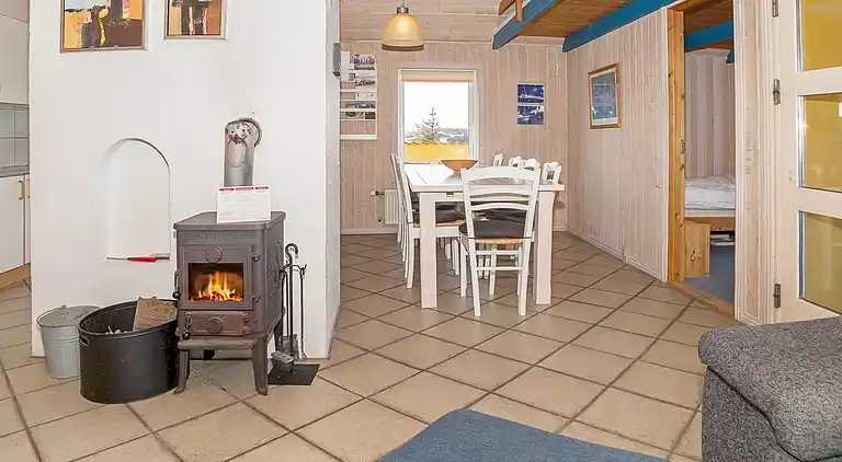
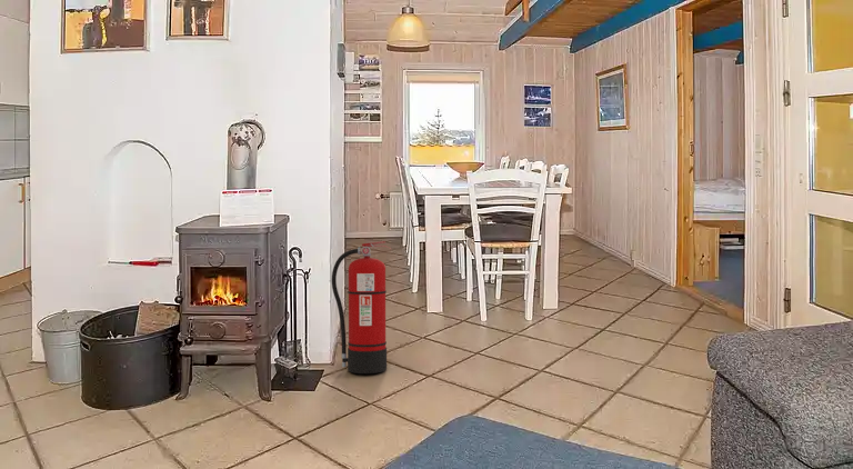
+ fire extinguisher (361, 305)
